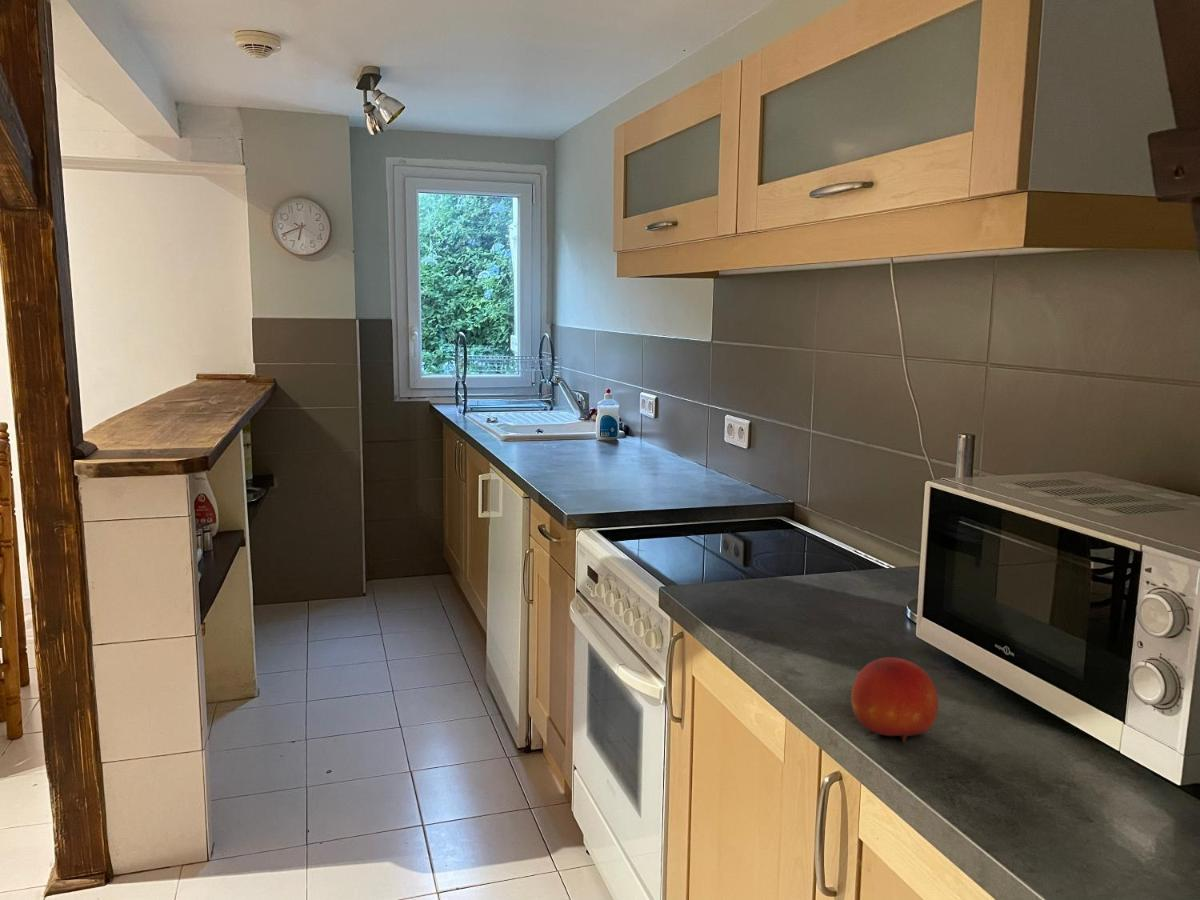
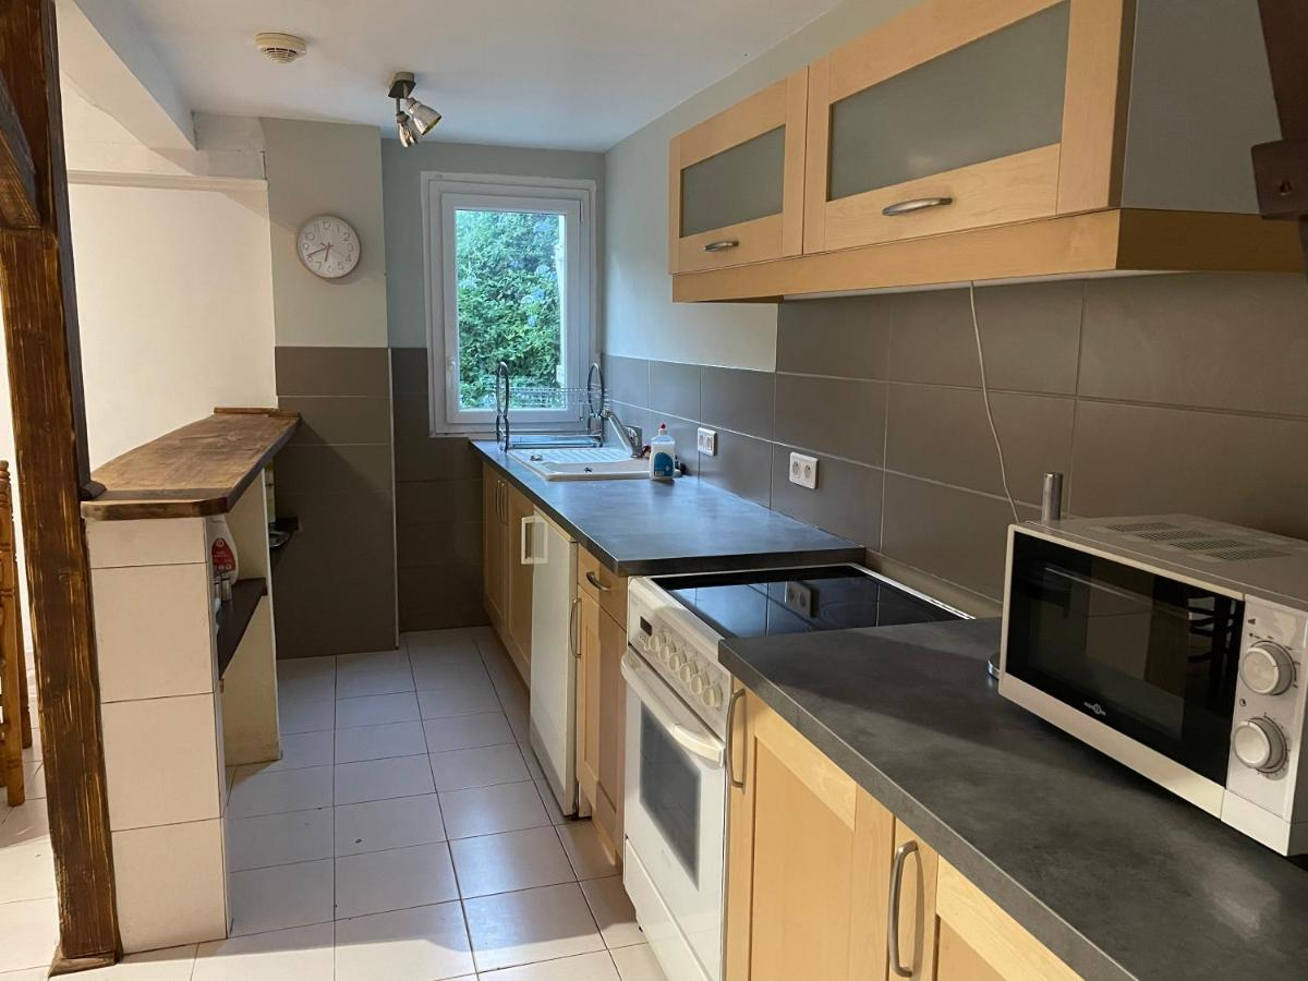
- fruit (894, 695)
